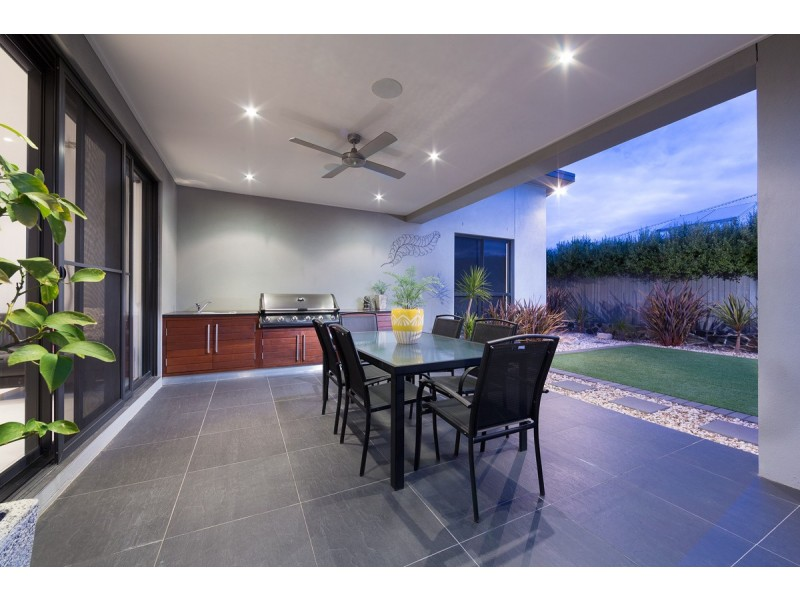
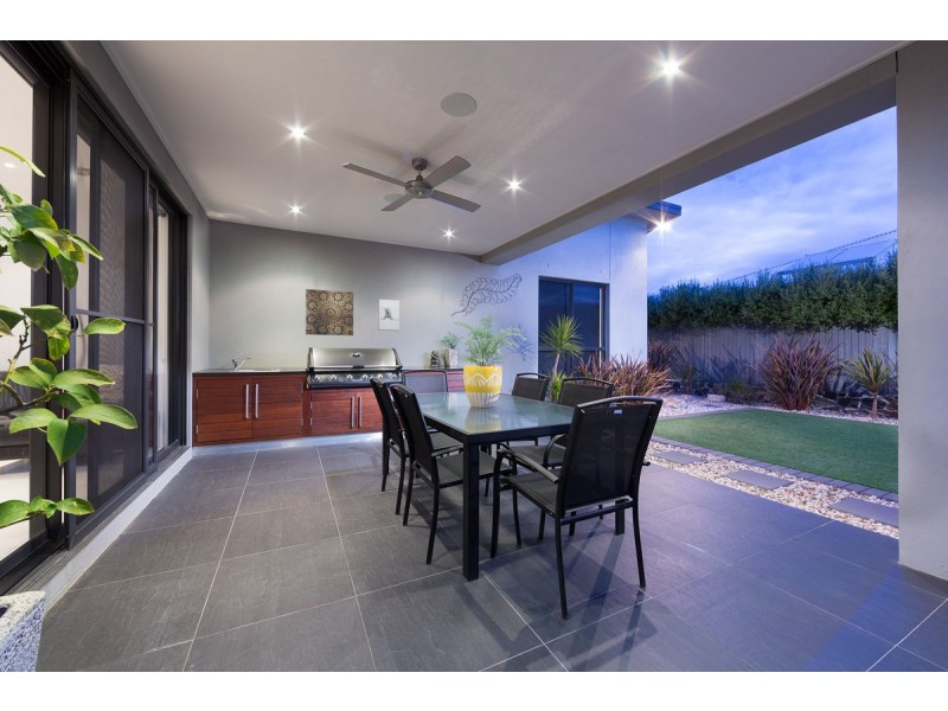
+ wall art (329, 313)
+ wall sculpture (389, 315)
